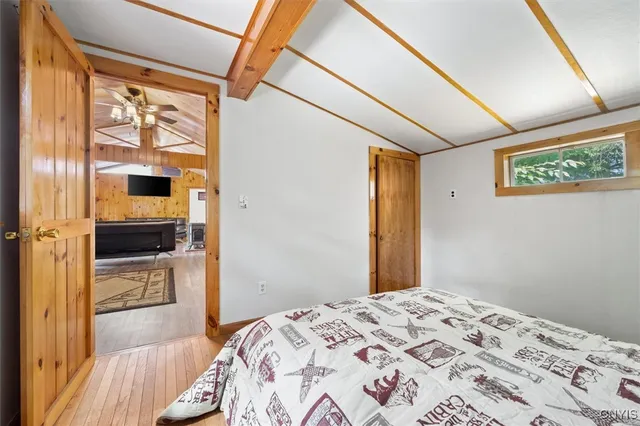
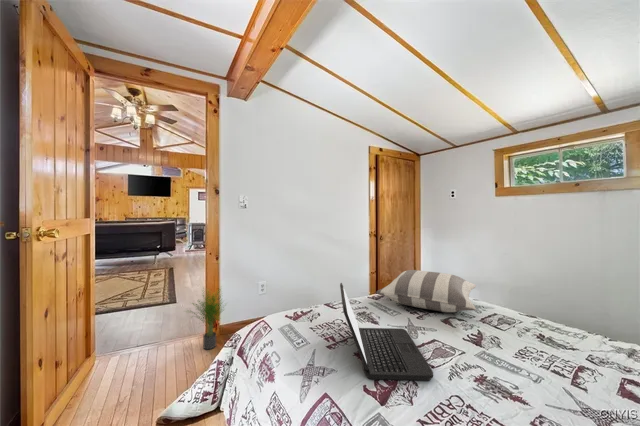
+ laptop (379, 328)
+ potted plant (206, 316)
+ pillow (428, 288)
